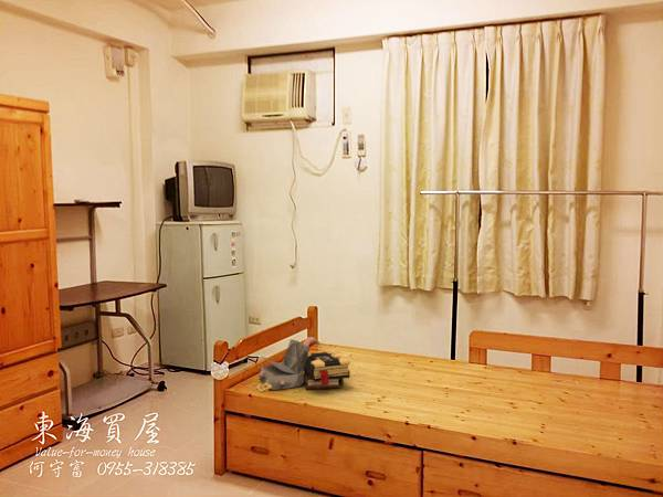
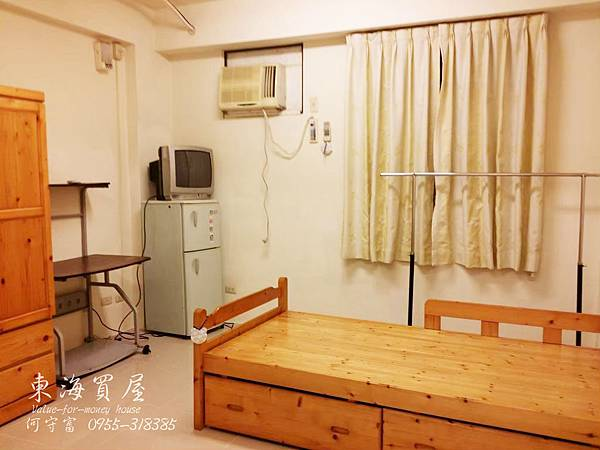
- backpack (302, 360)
